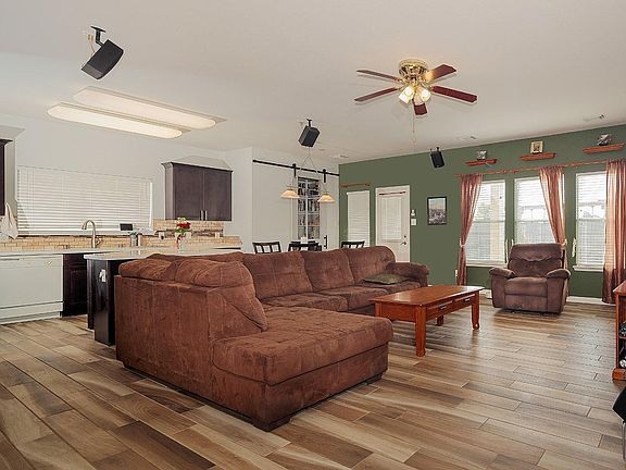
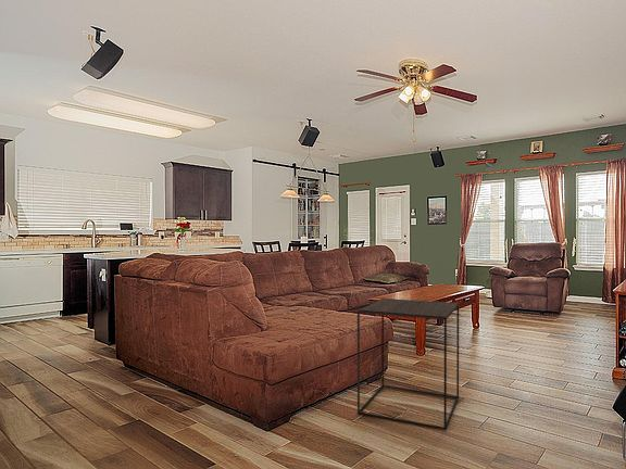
+ side table (383, 355)
